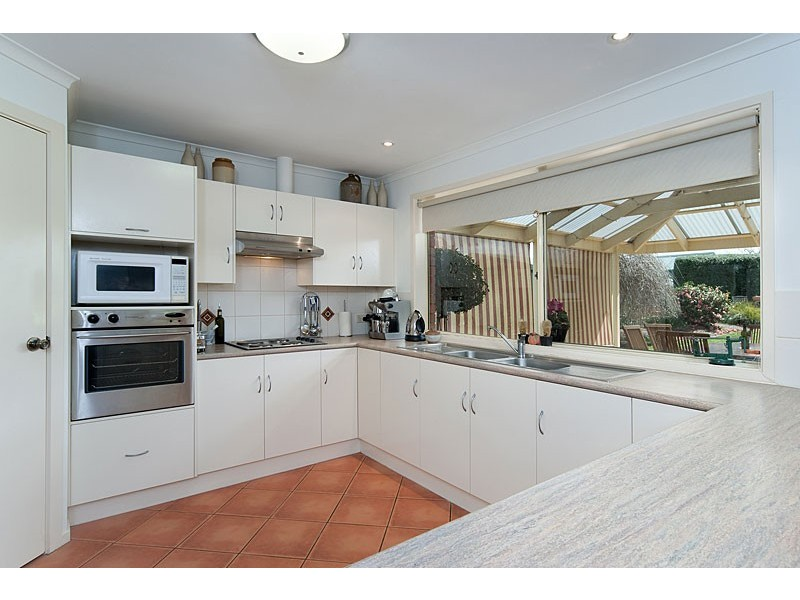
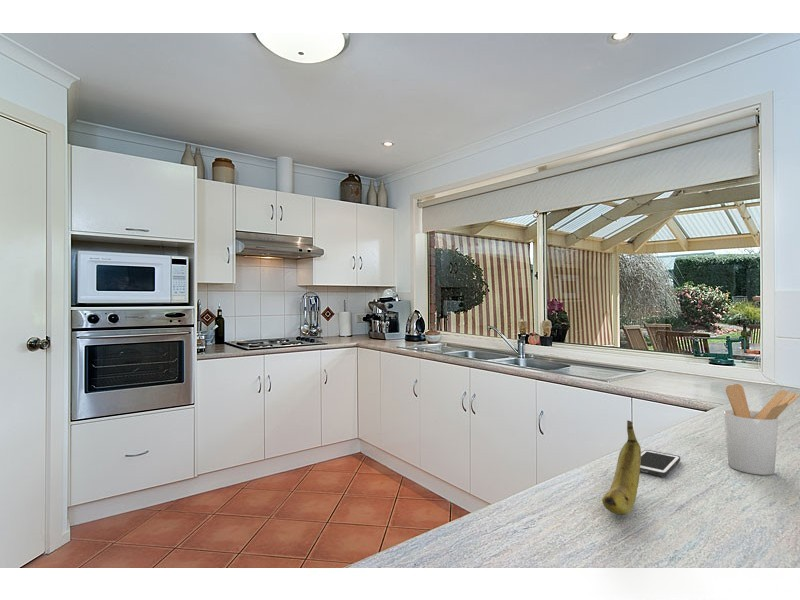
+ utensil holder (762, 428)
+ cell phone (654, 462)
+ fruit (621, 467)
